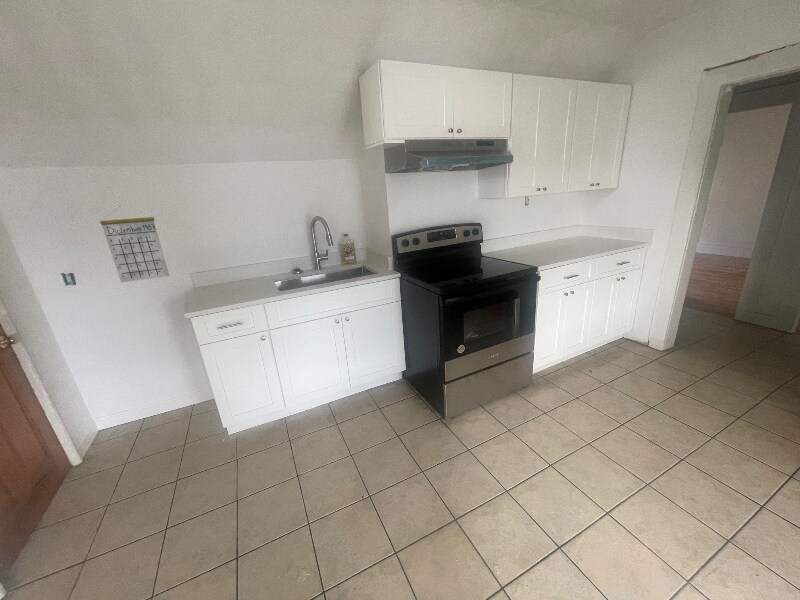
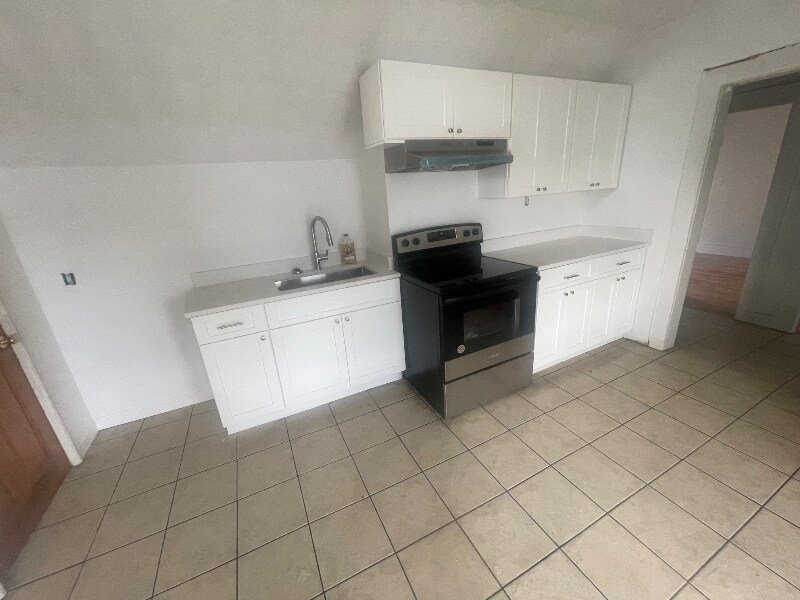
- calendar (134, 242)
